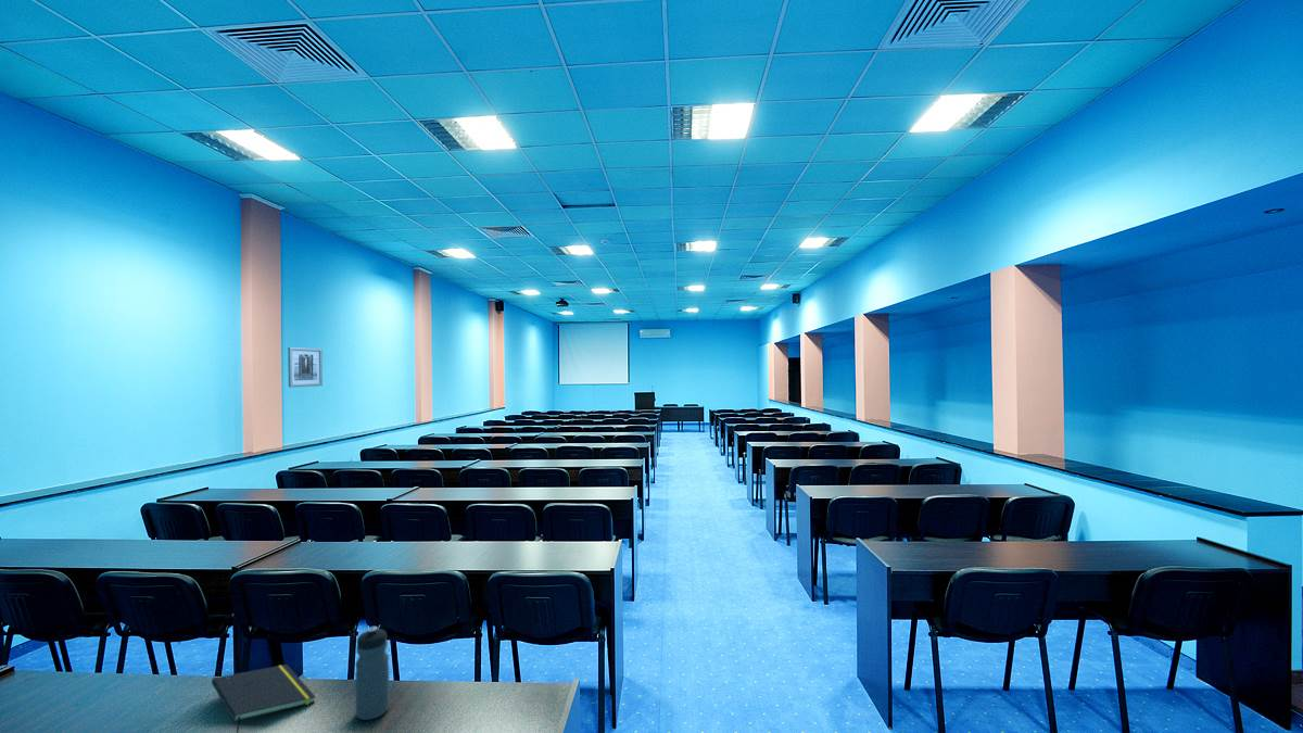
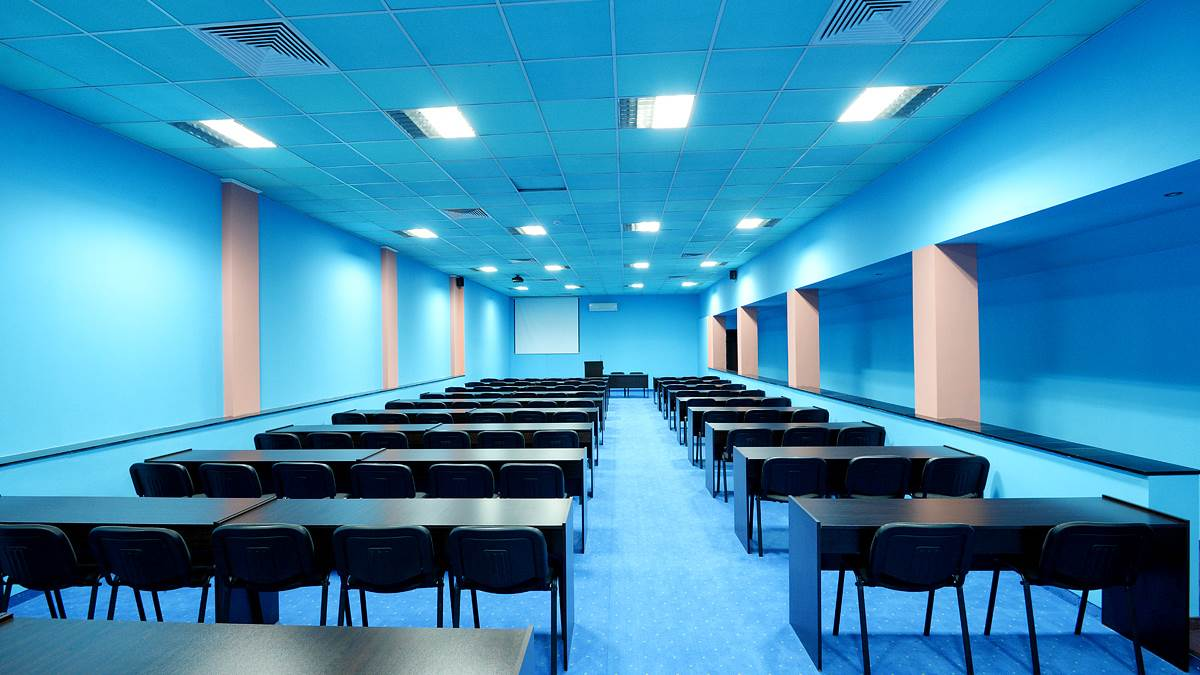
- wall art (305, 367)
- notepad (263, 690)
- water bottle (372, 669)
